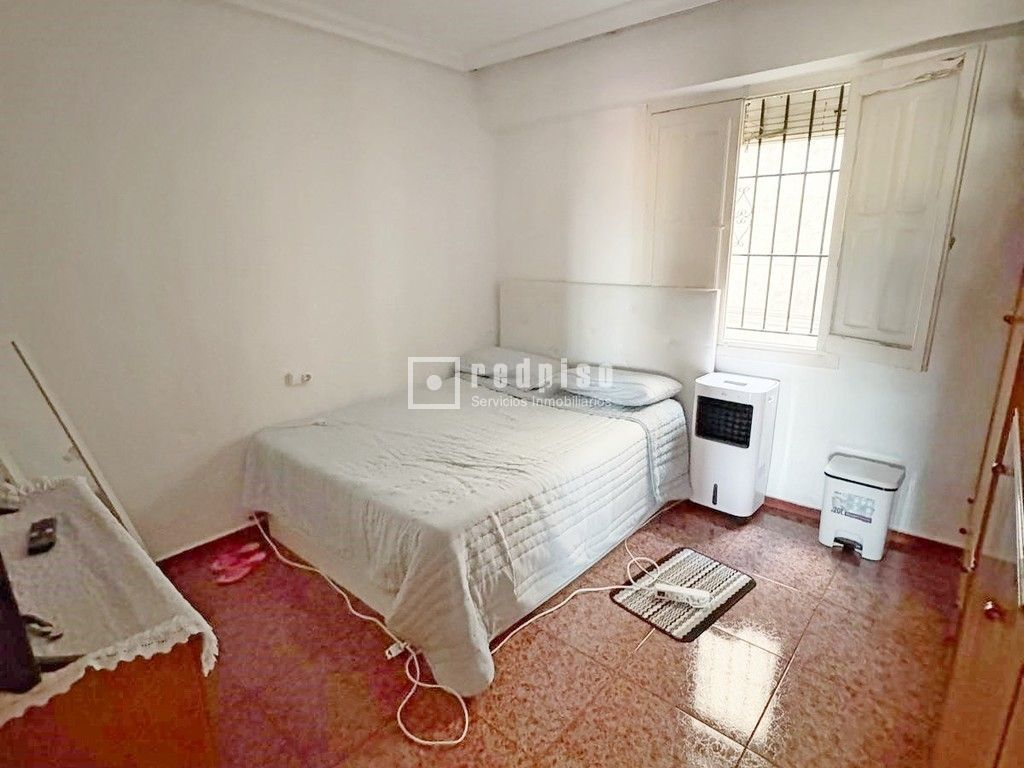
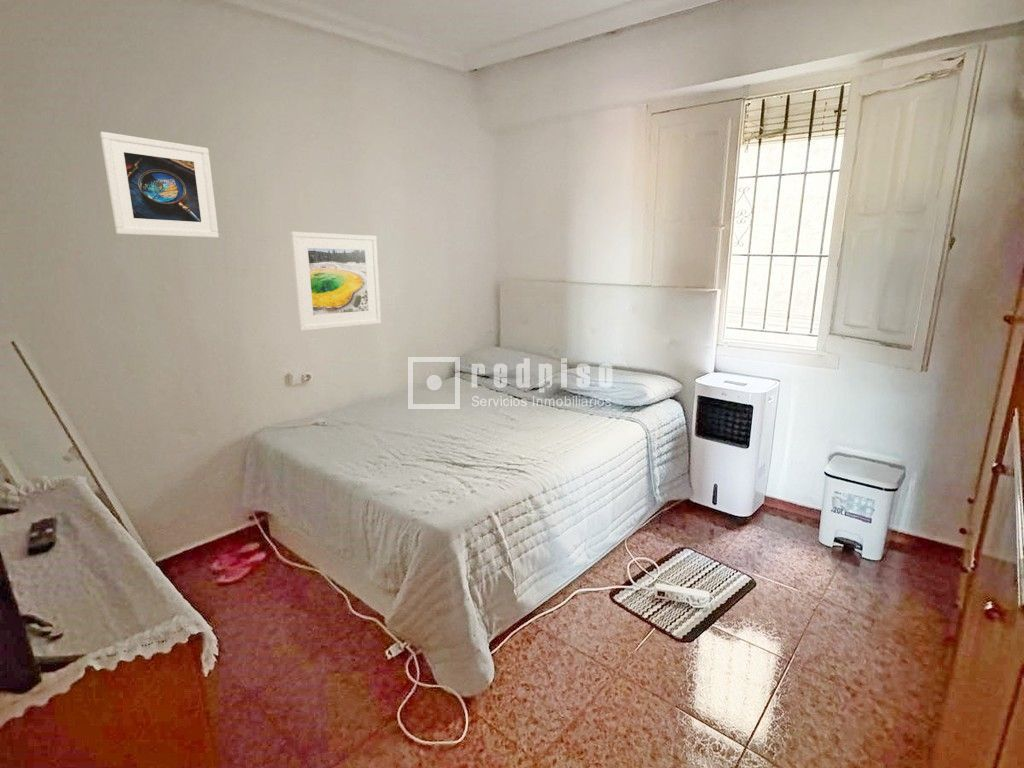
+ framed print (339, 281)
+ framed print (164, 189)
